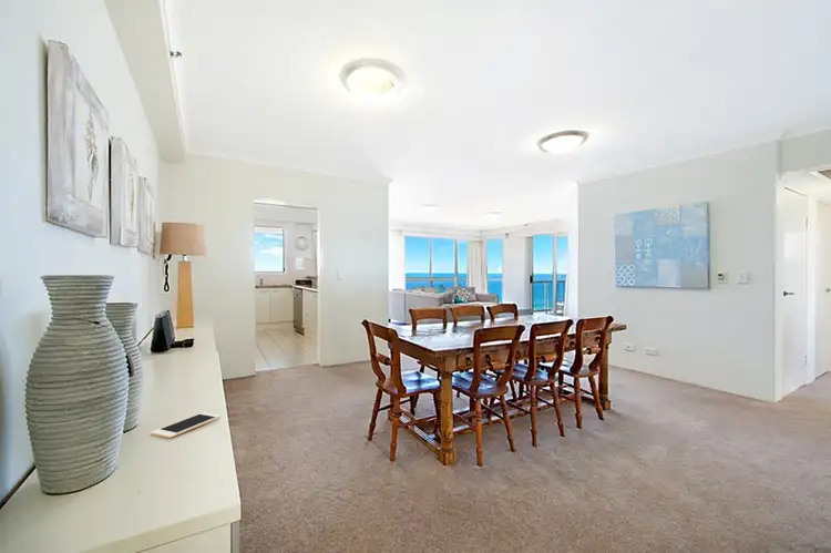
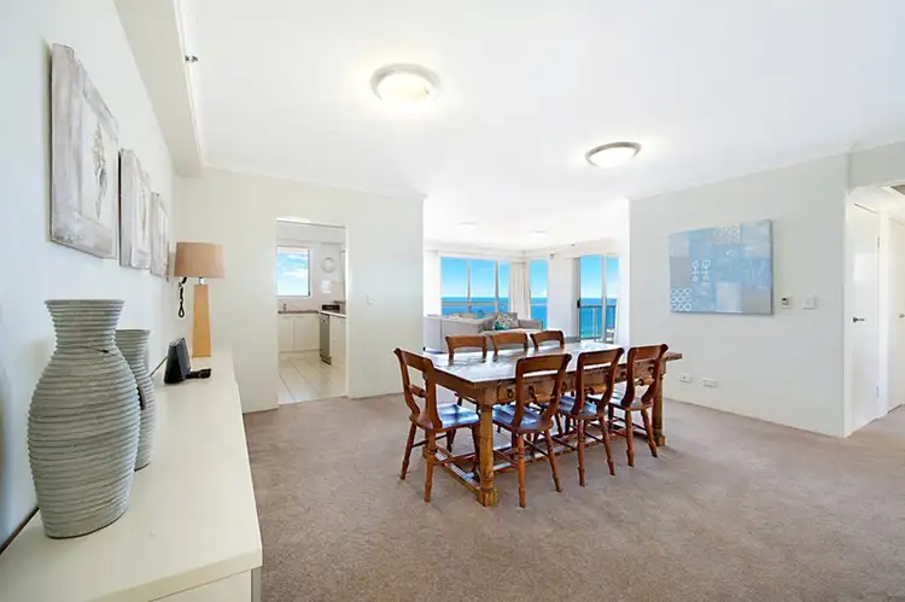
- cell phone (187, 423)
